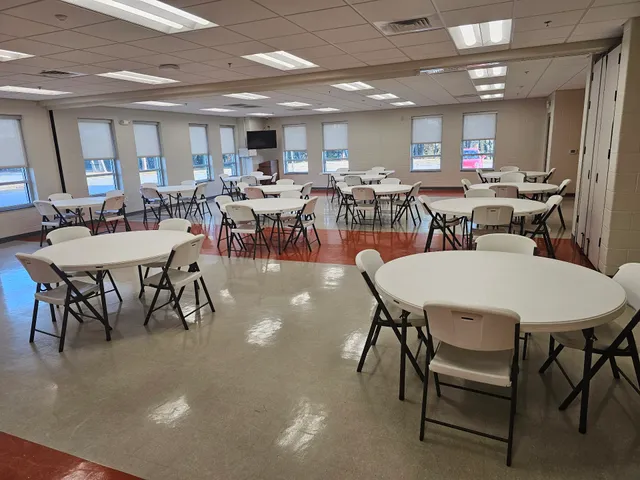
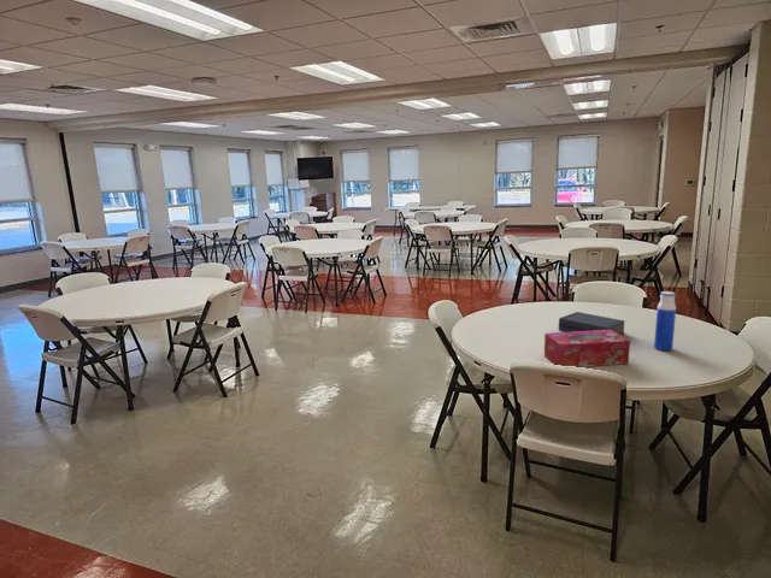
+ book (590, 325)
+ tissue box (585, 348)
+ water bottle (665, 320)
